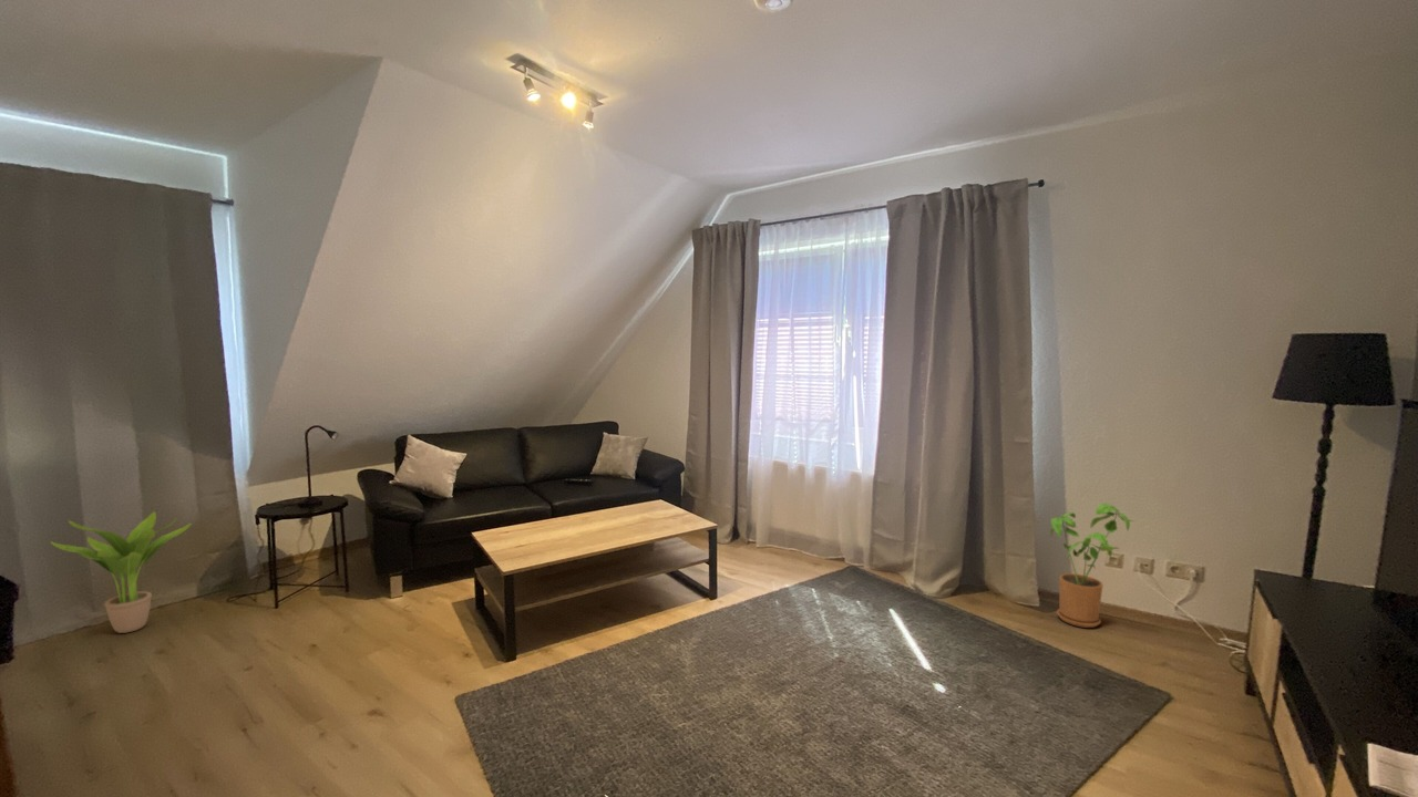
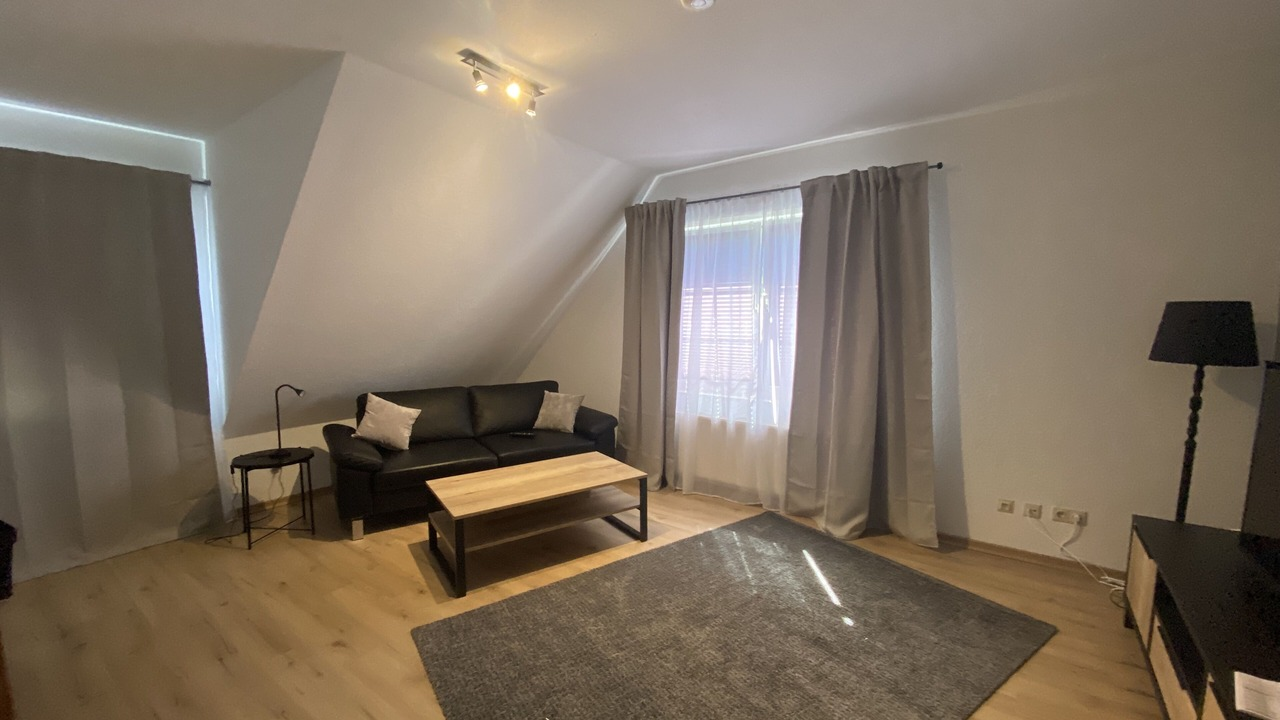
- house plant (1085, 562)
- potted plant (133, 569)
